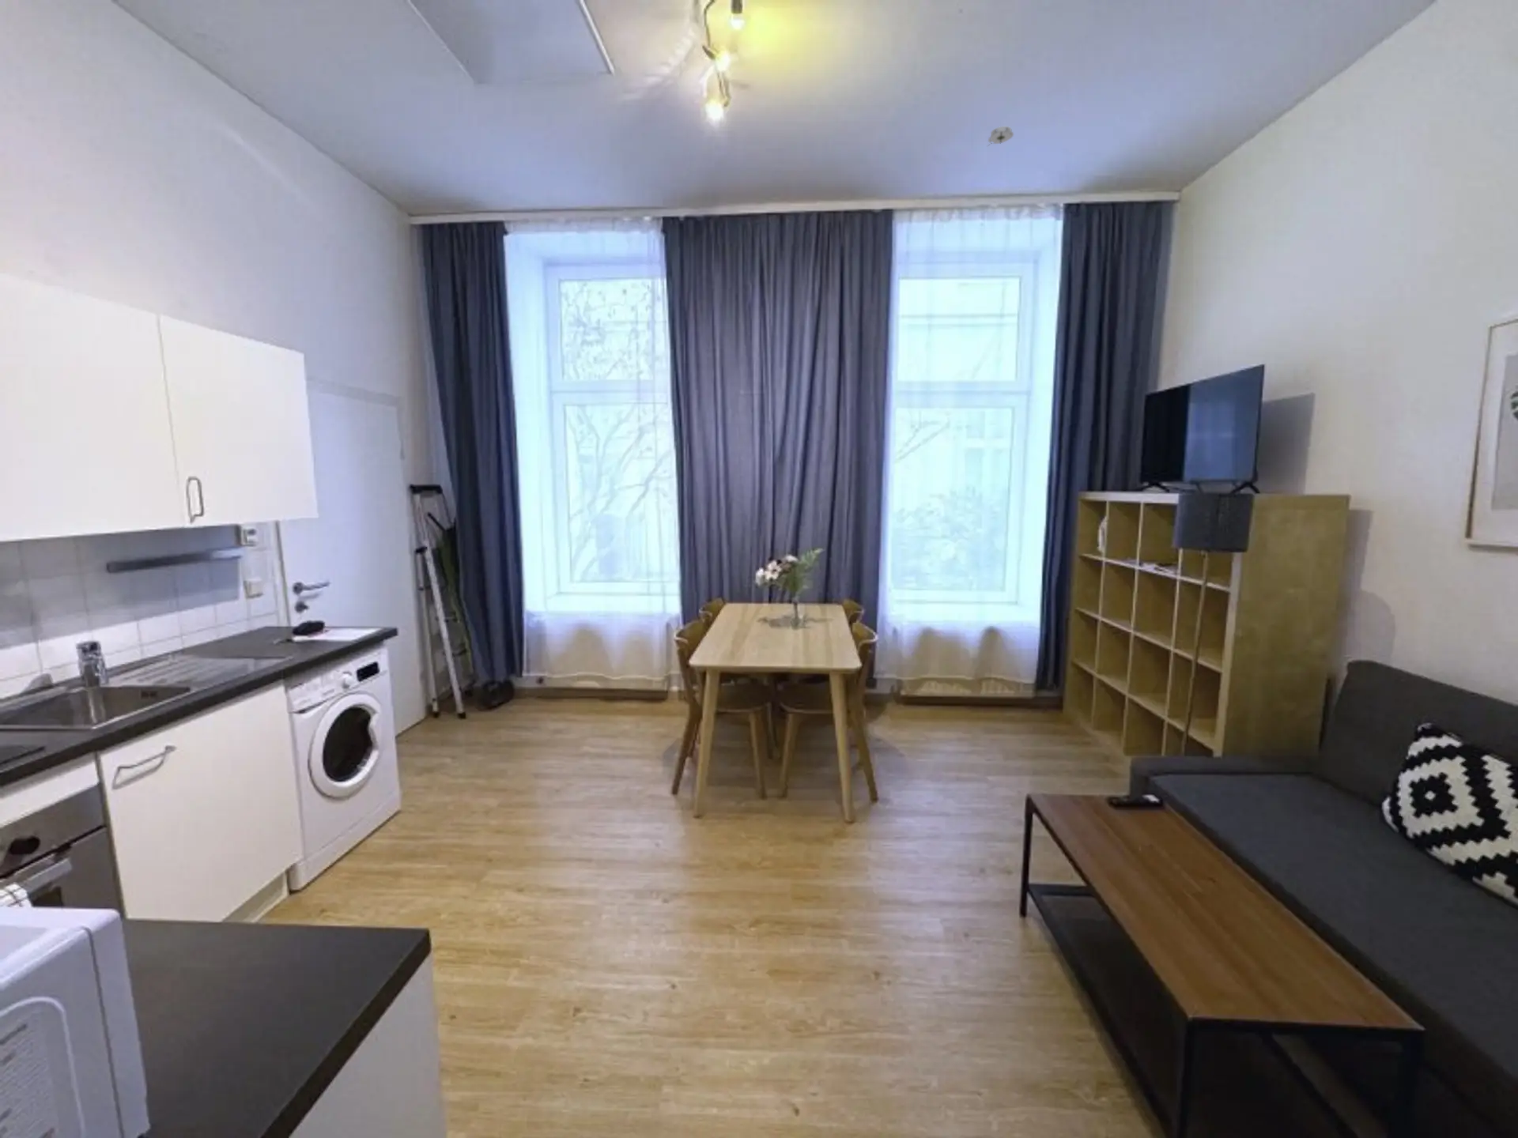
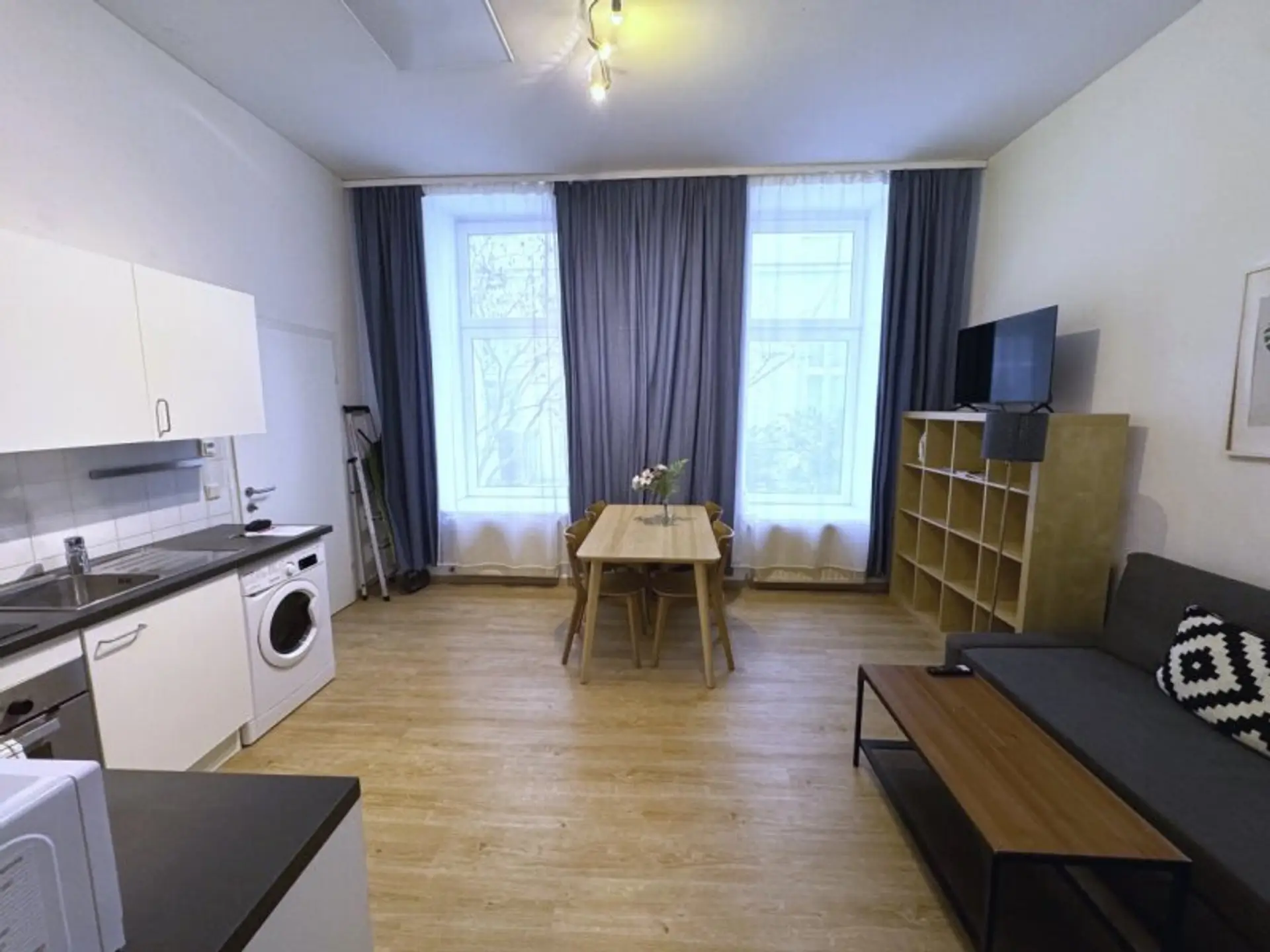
- smoke detector (1000, 135)
